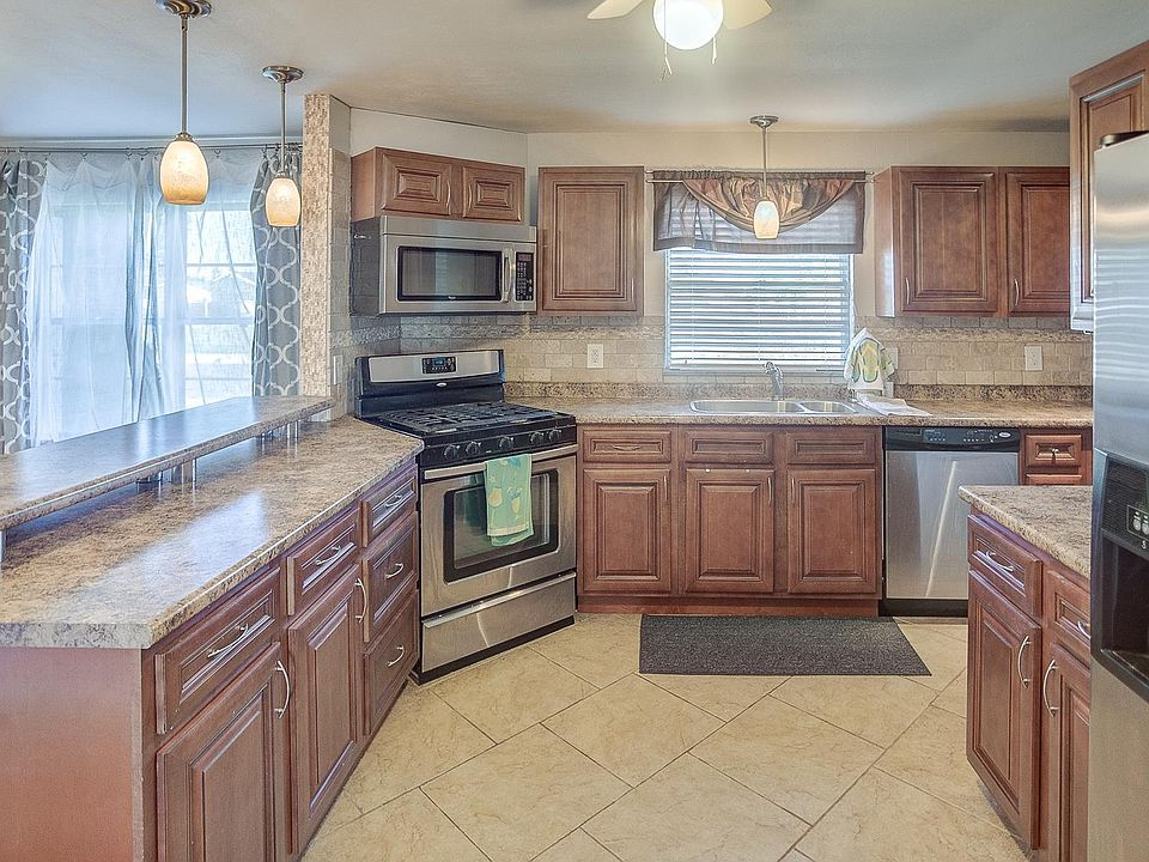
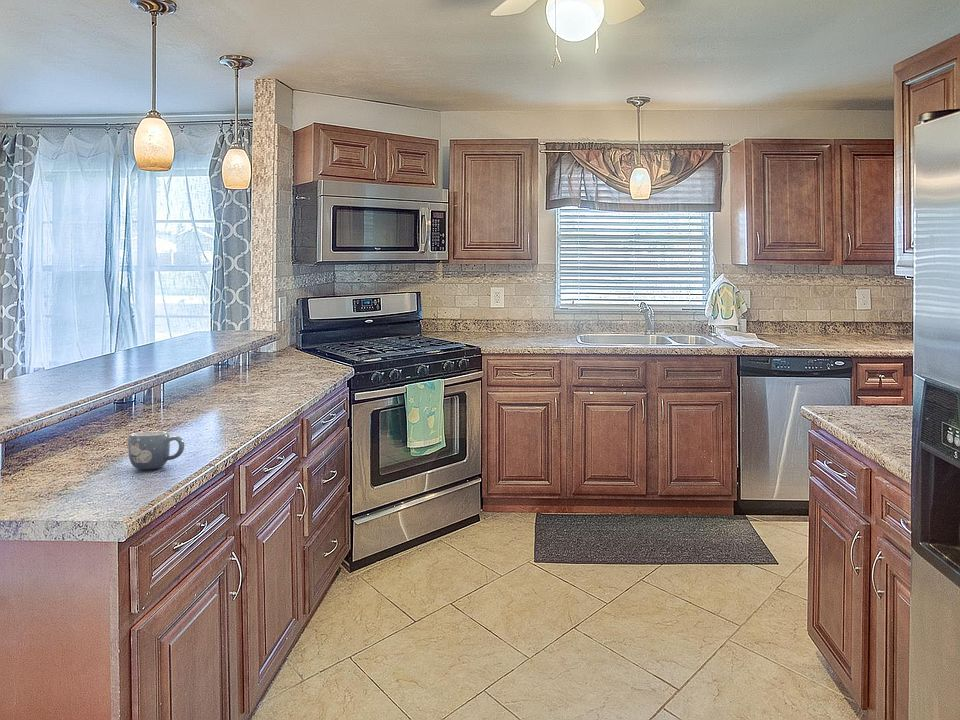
+ mug (157, 450)
